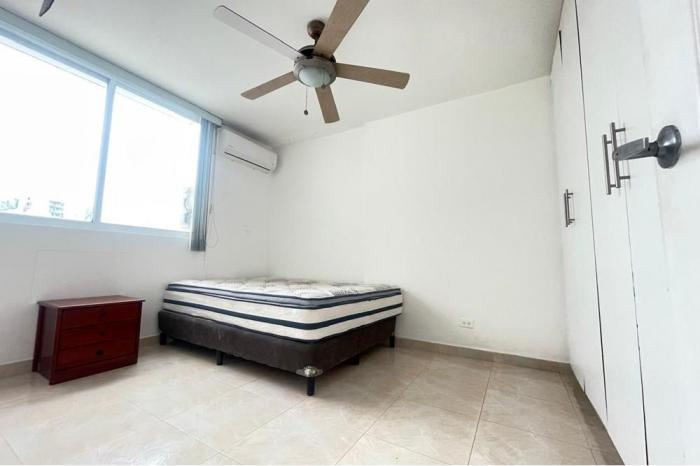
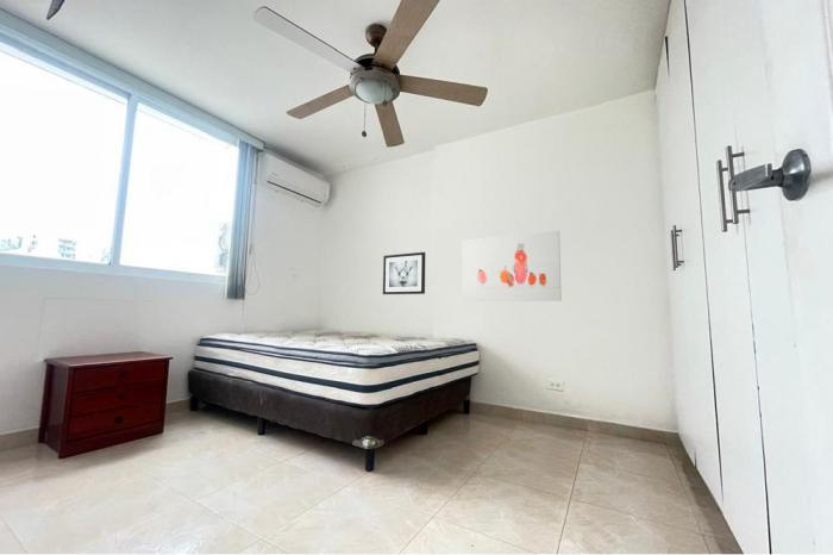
+ wall art (507, 268)
+ wall art (403, 274)
